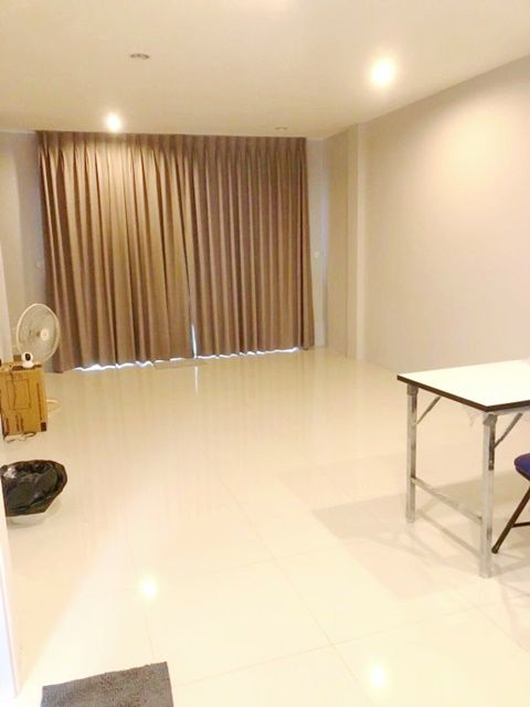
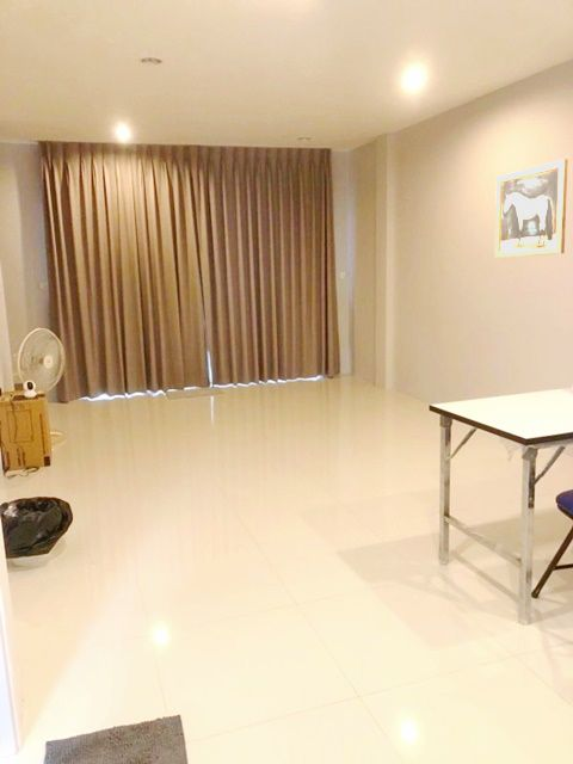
+ wall art (528, 212)
